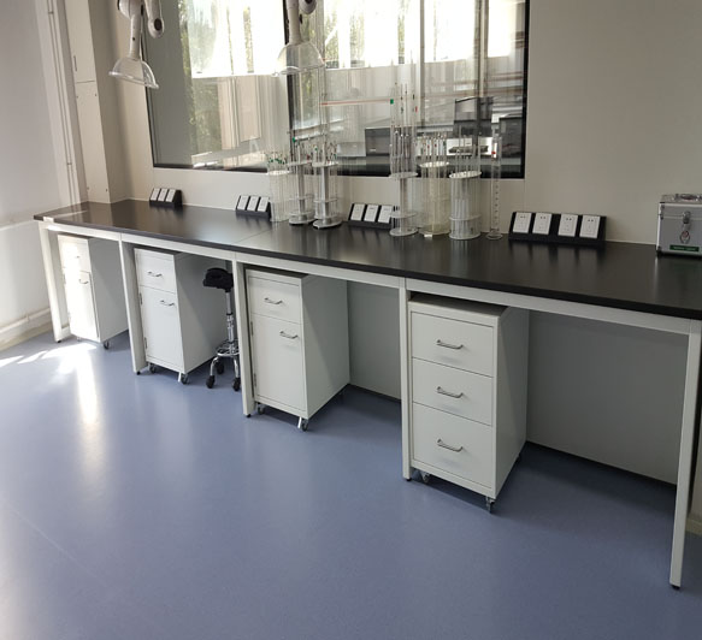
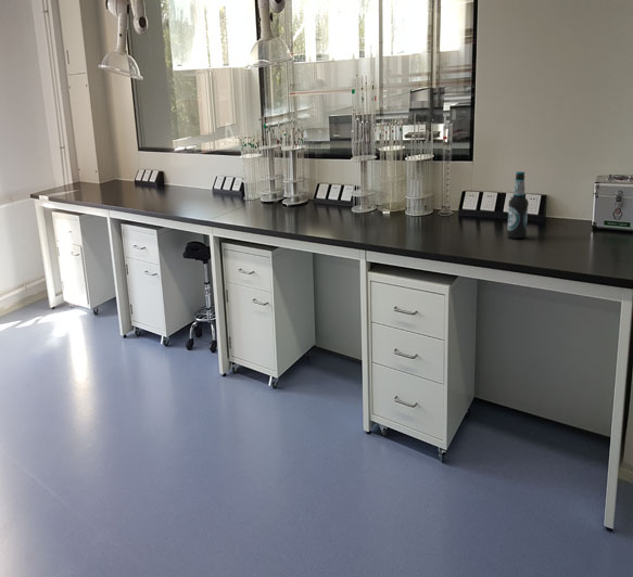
+ bottle (518, 205)
